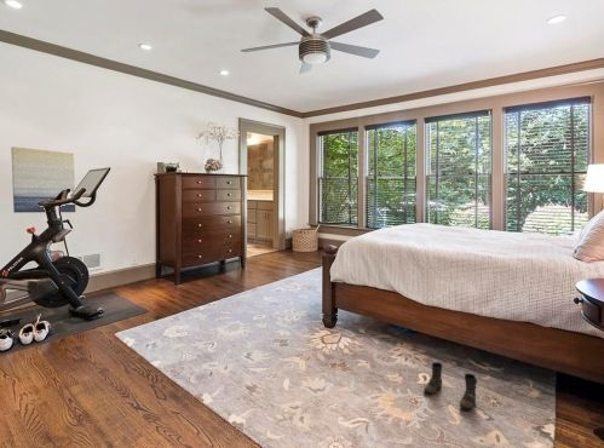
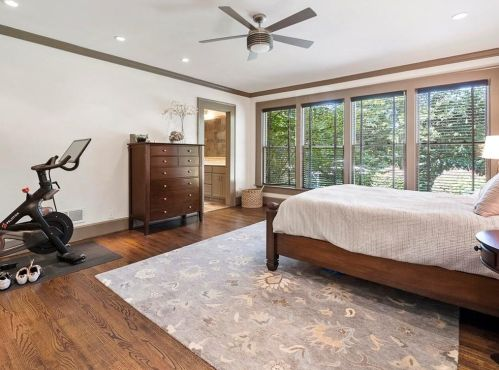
- wall art (45, 180)
- boots (441, 384)
